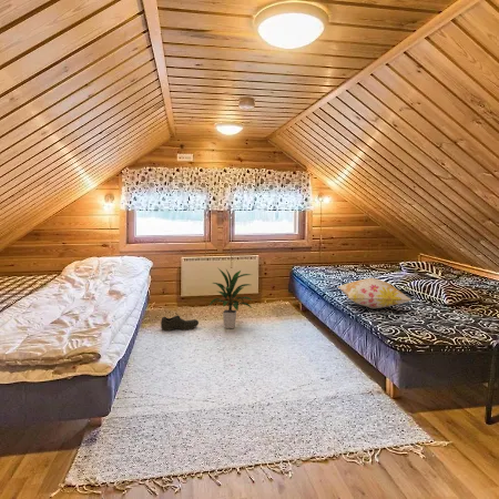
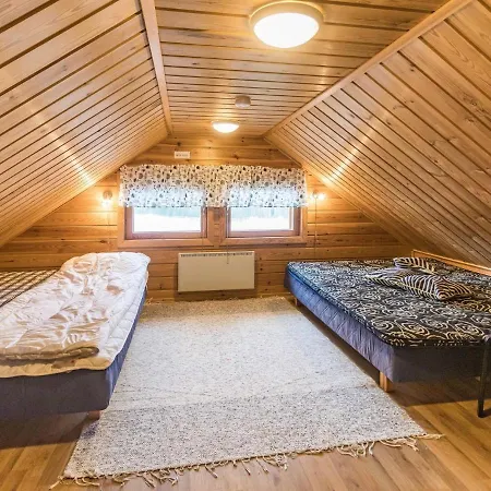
- indoor plant (231, 296)
- decorative pillow (371, 293)
- arctic (180, 318)
